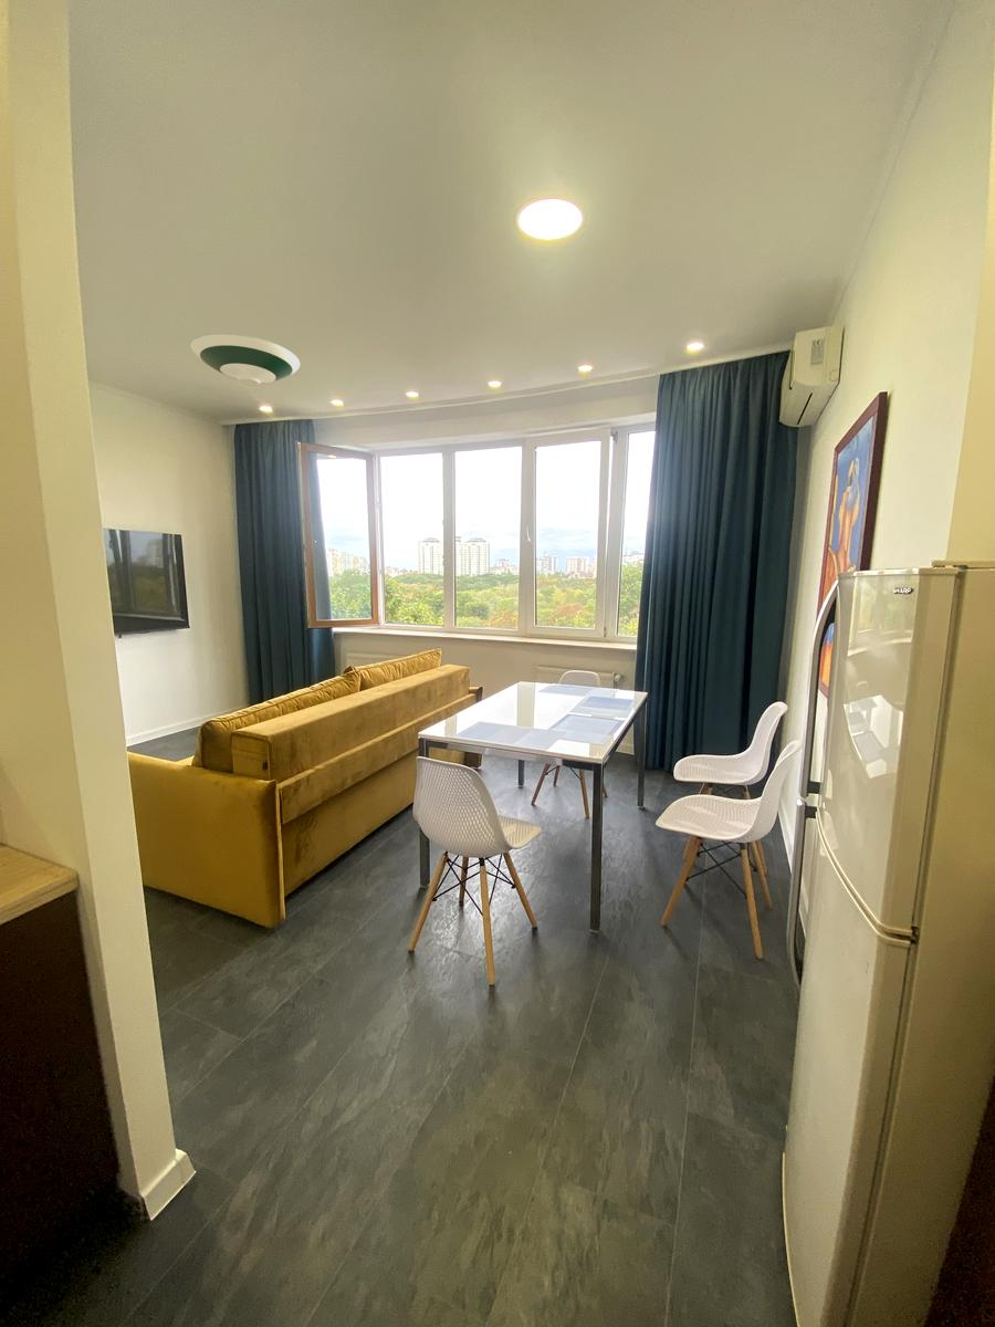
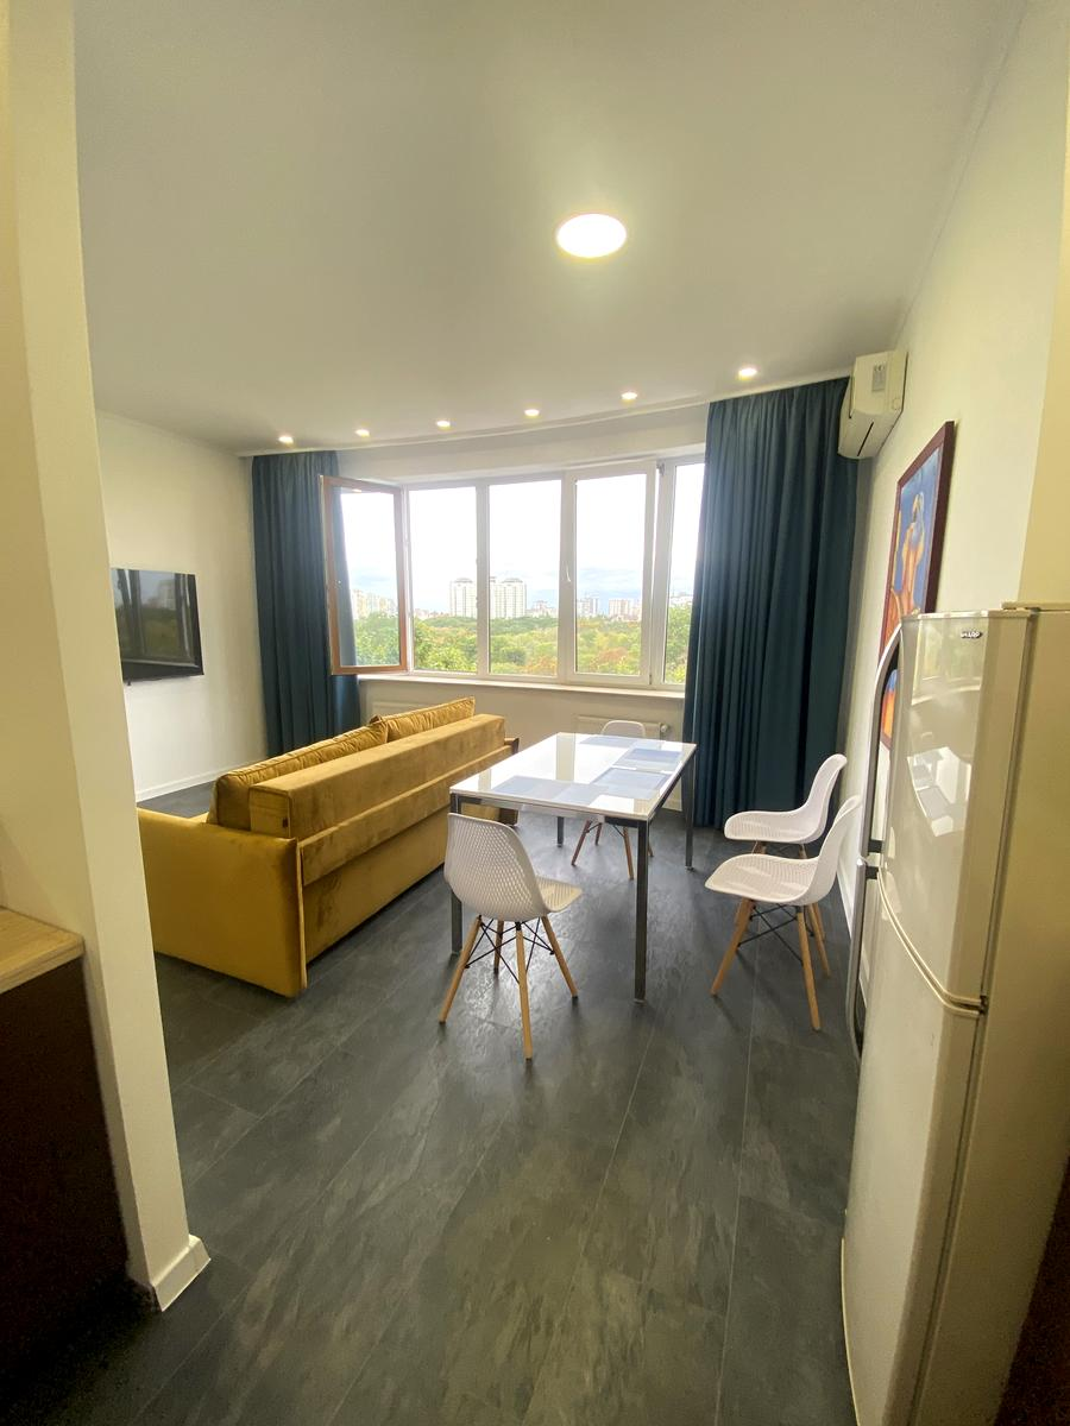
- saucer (248, 369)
